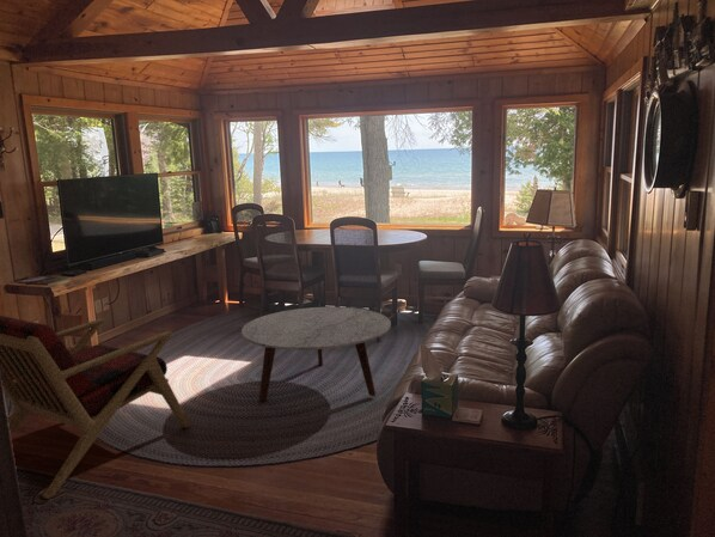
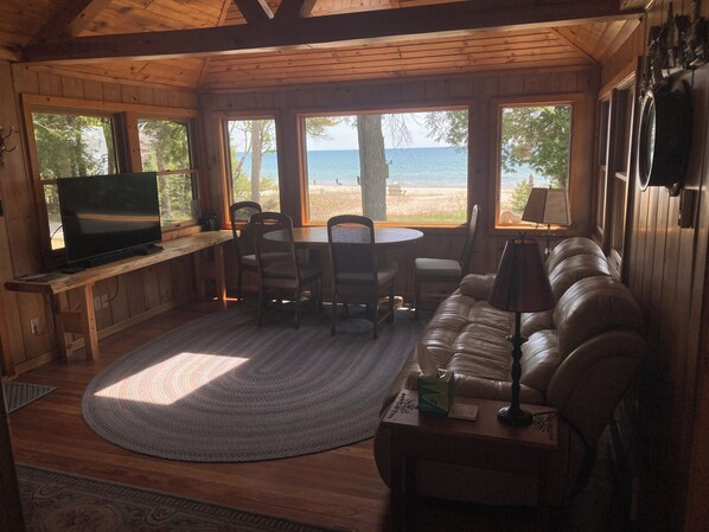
- coffee table (318, 355)
- armchair (81, 376)
